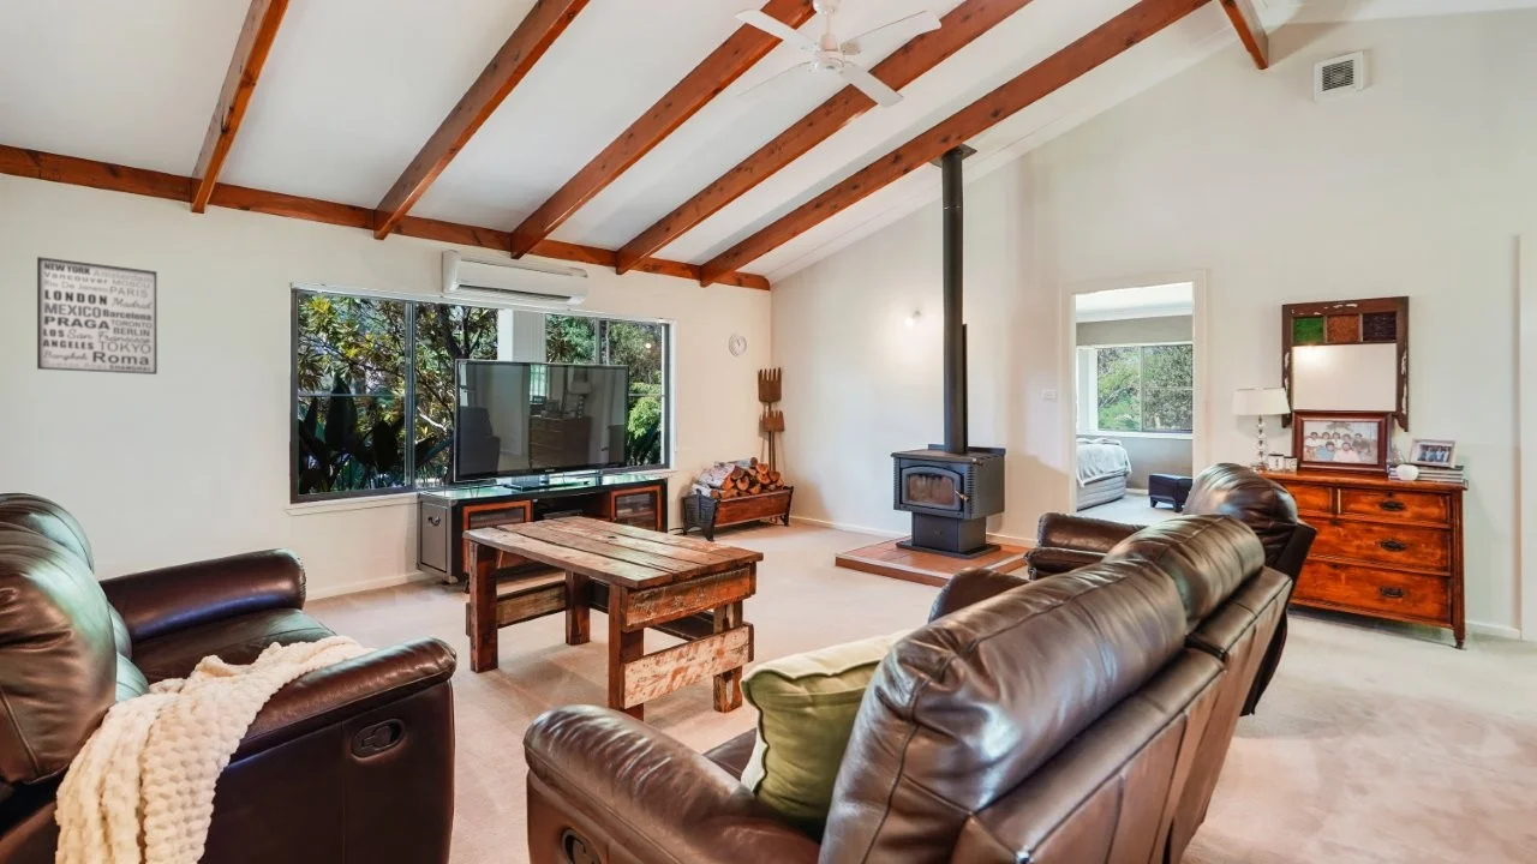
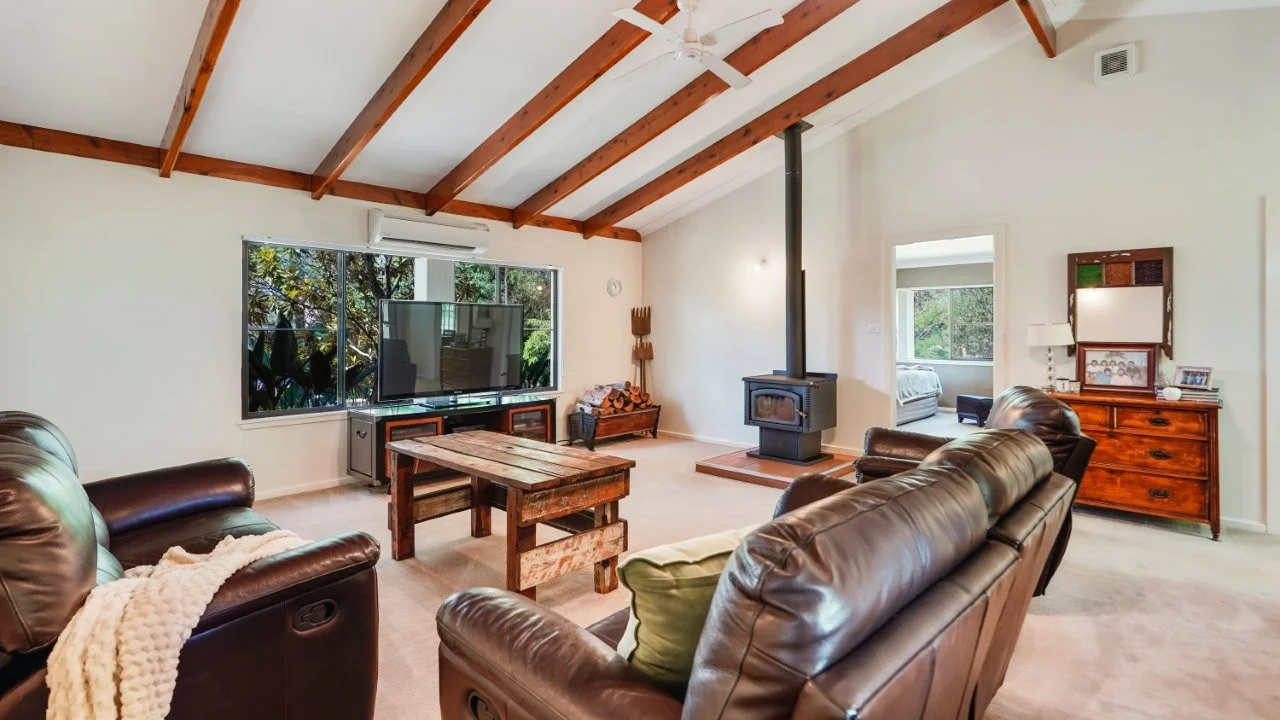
- wall art (98, 318)
